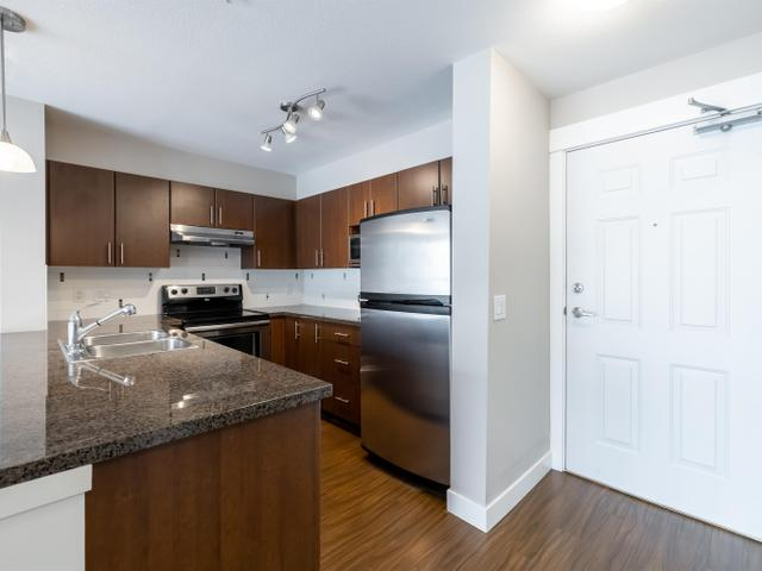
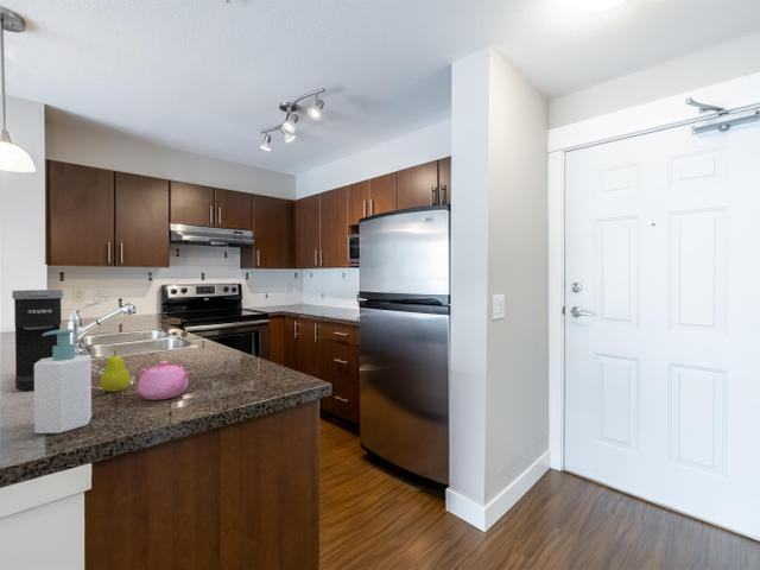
+ teapot (165, 378)
+ fruit (115, 369)
+ coffee maker (38, 335)
+ soap bottle (64, 378)
